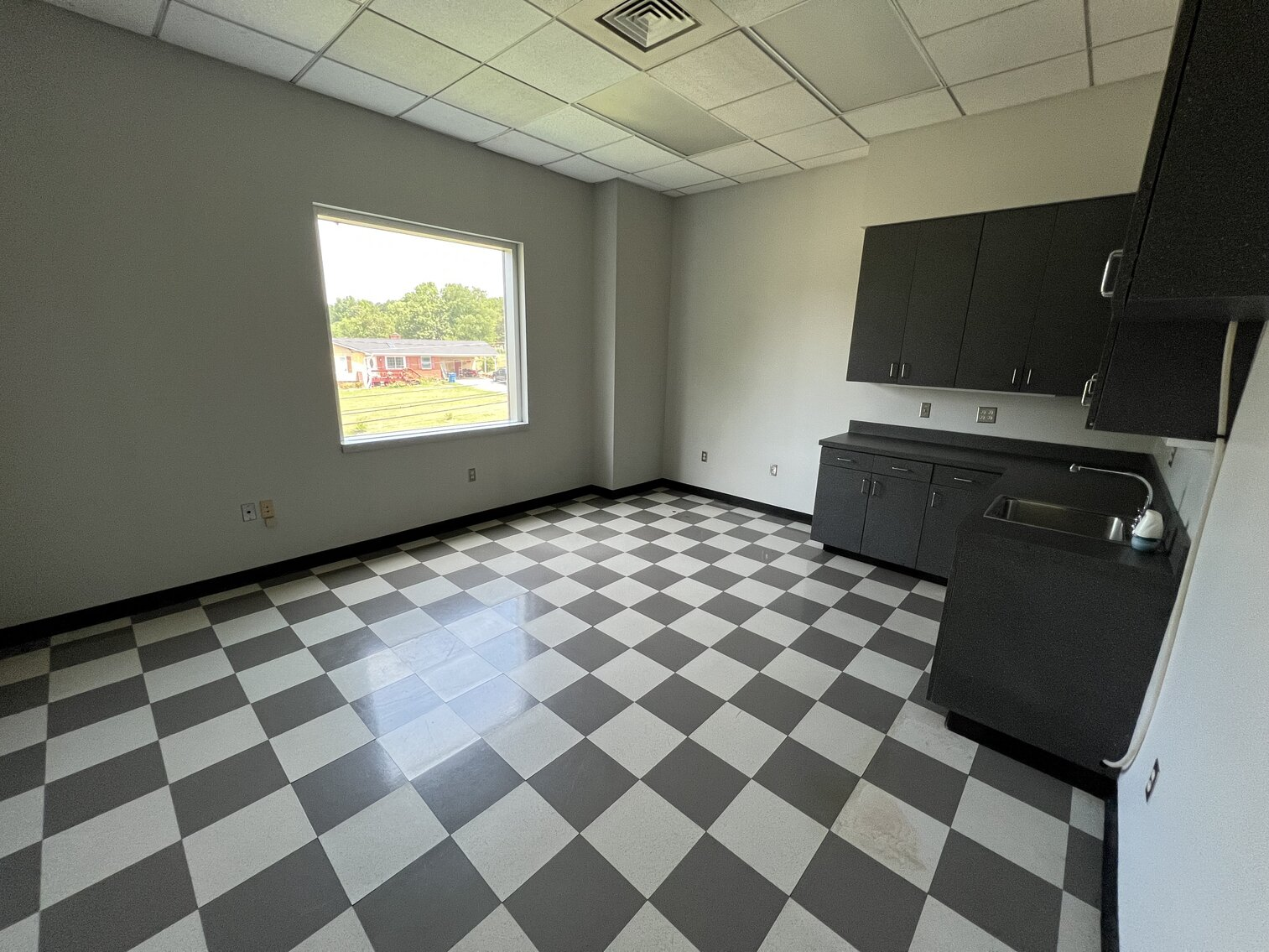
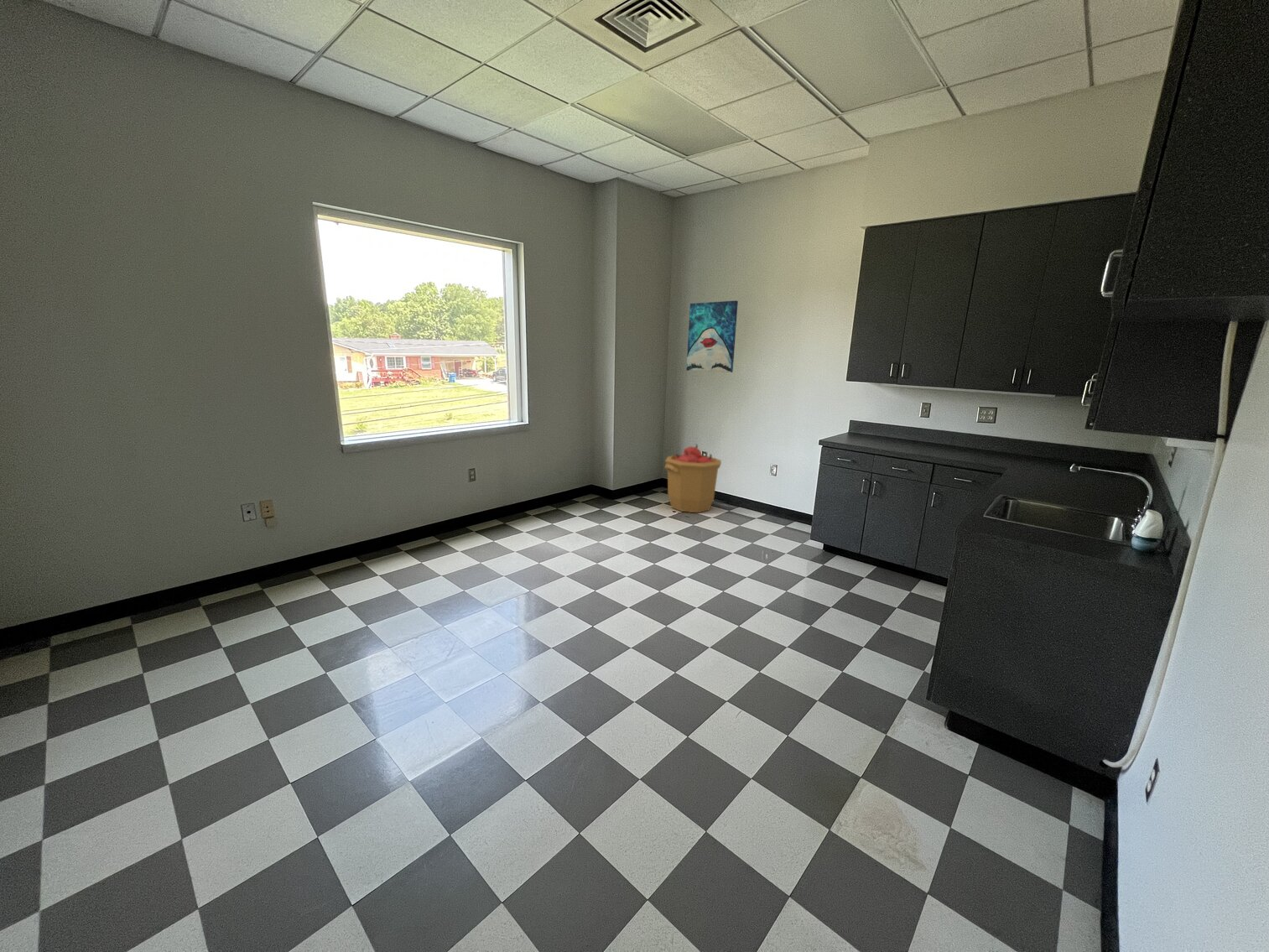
+ trash can (692, 476)
+ wall art (710, 337)
